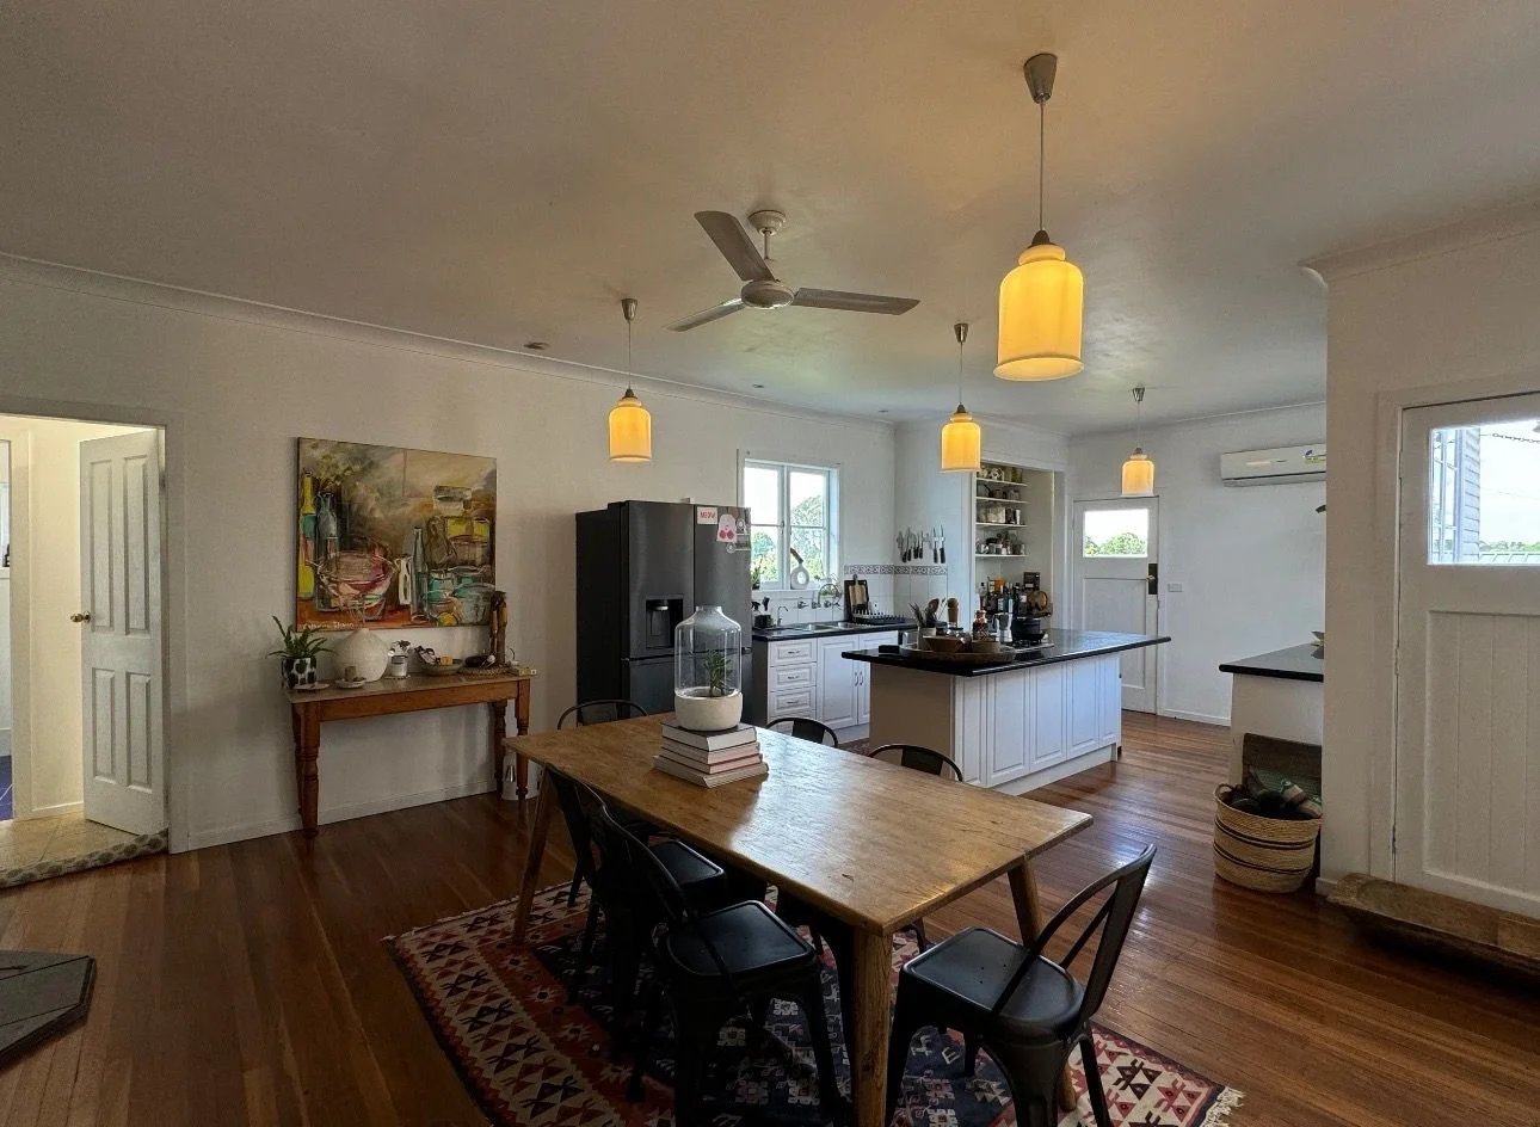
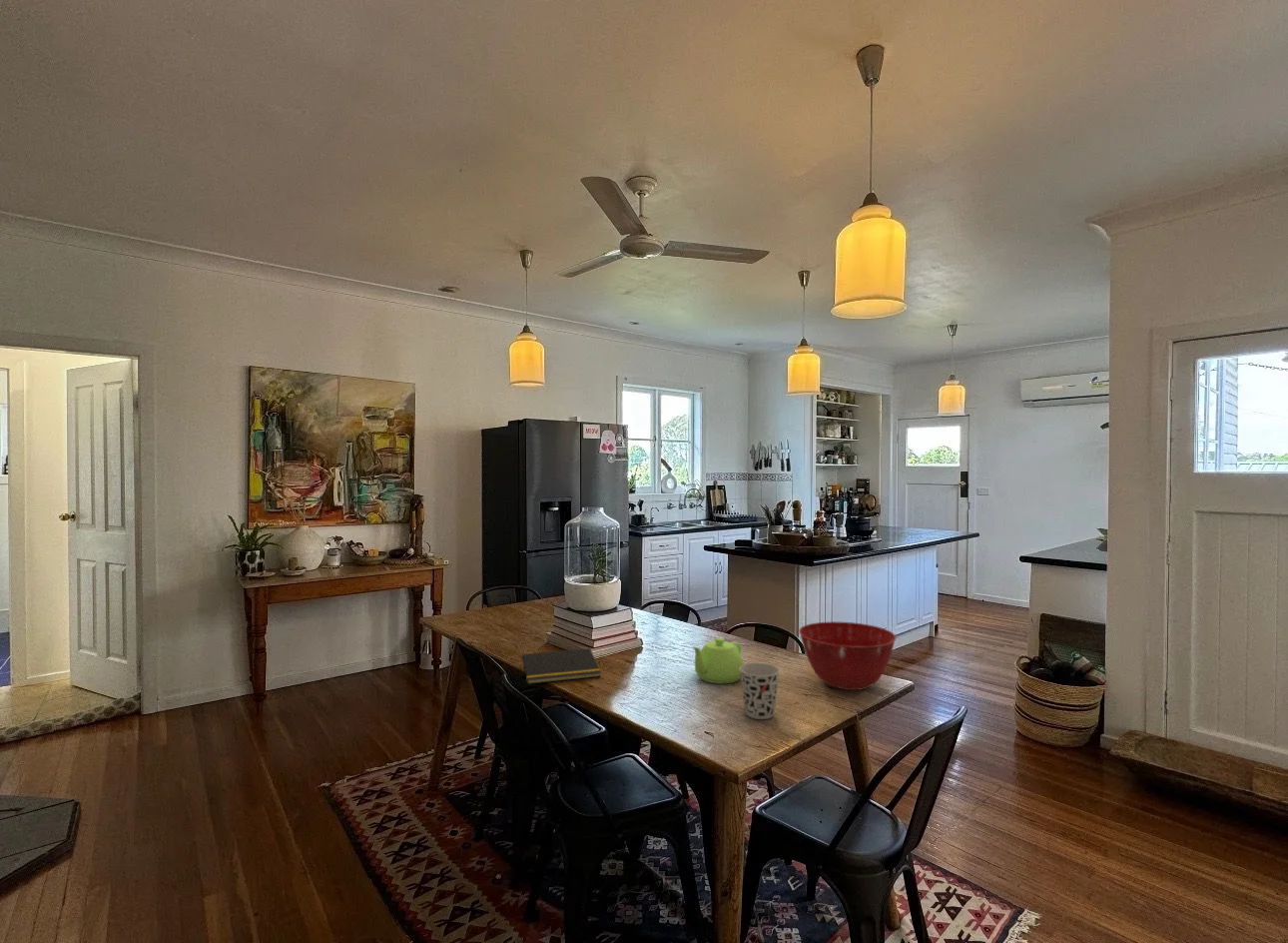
+ teapot (717, 657)
+ notepad (560, 664)
+ cup (759, 691)
+ mixing bowl (846, 657)
